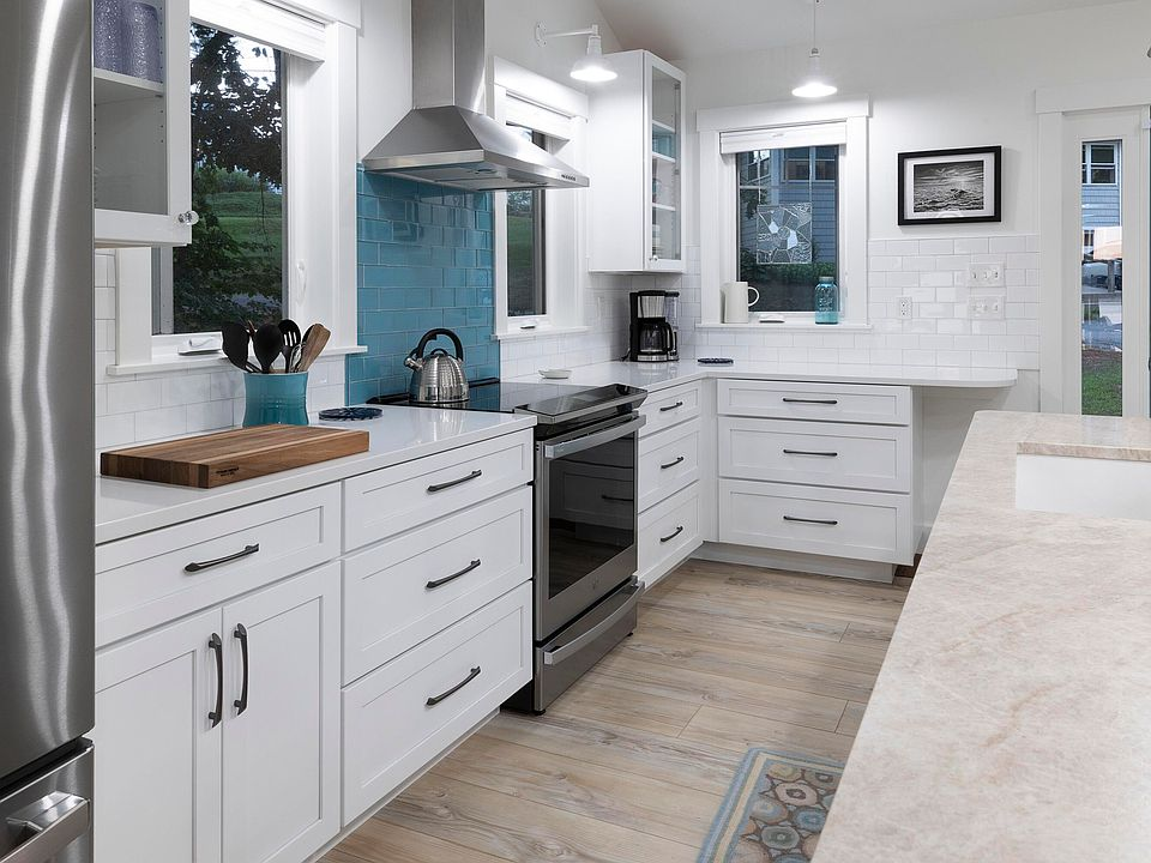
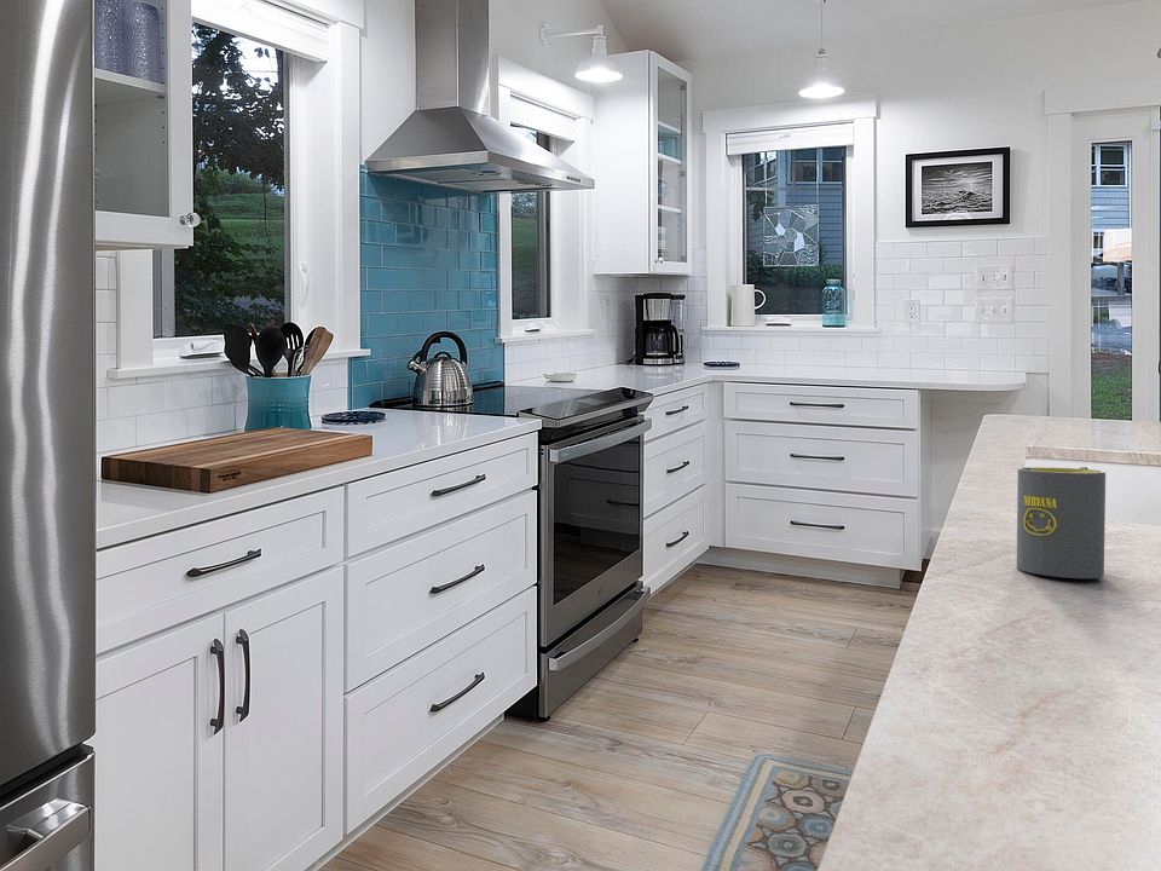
+ mug (1064, 519)
